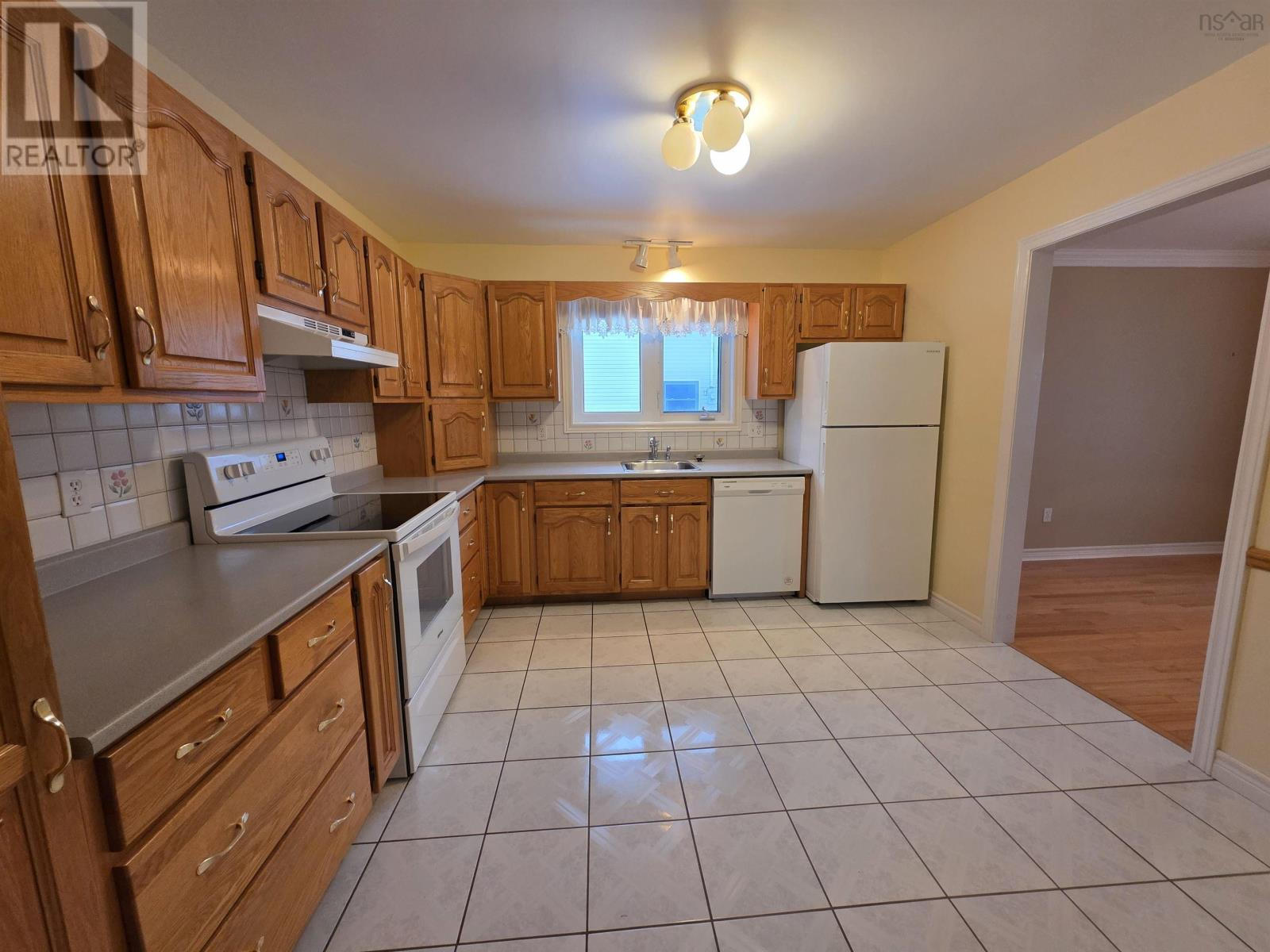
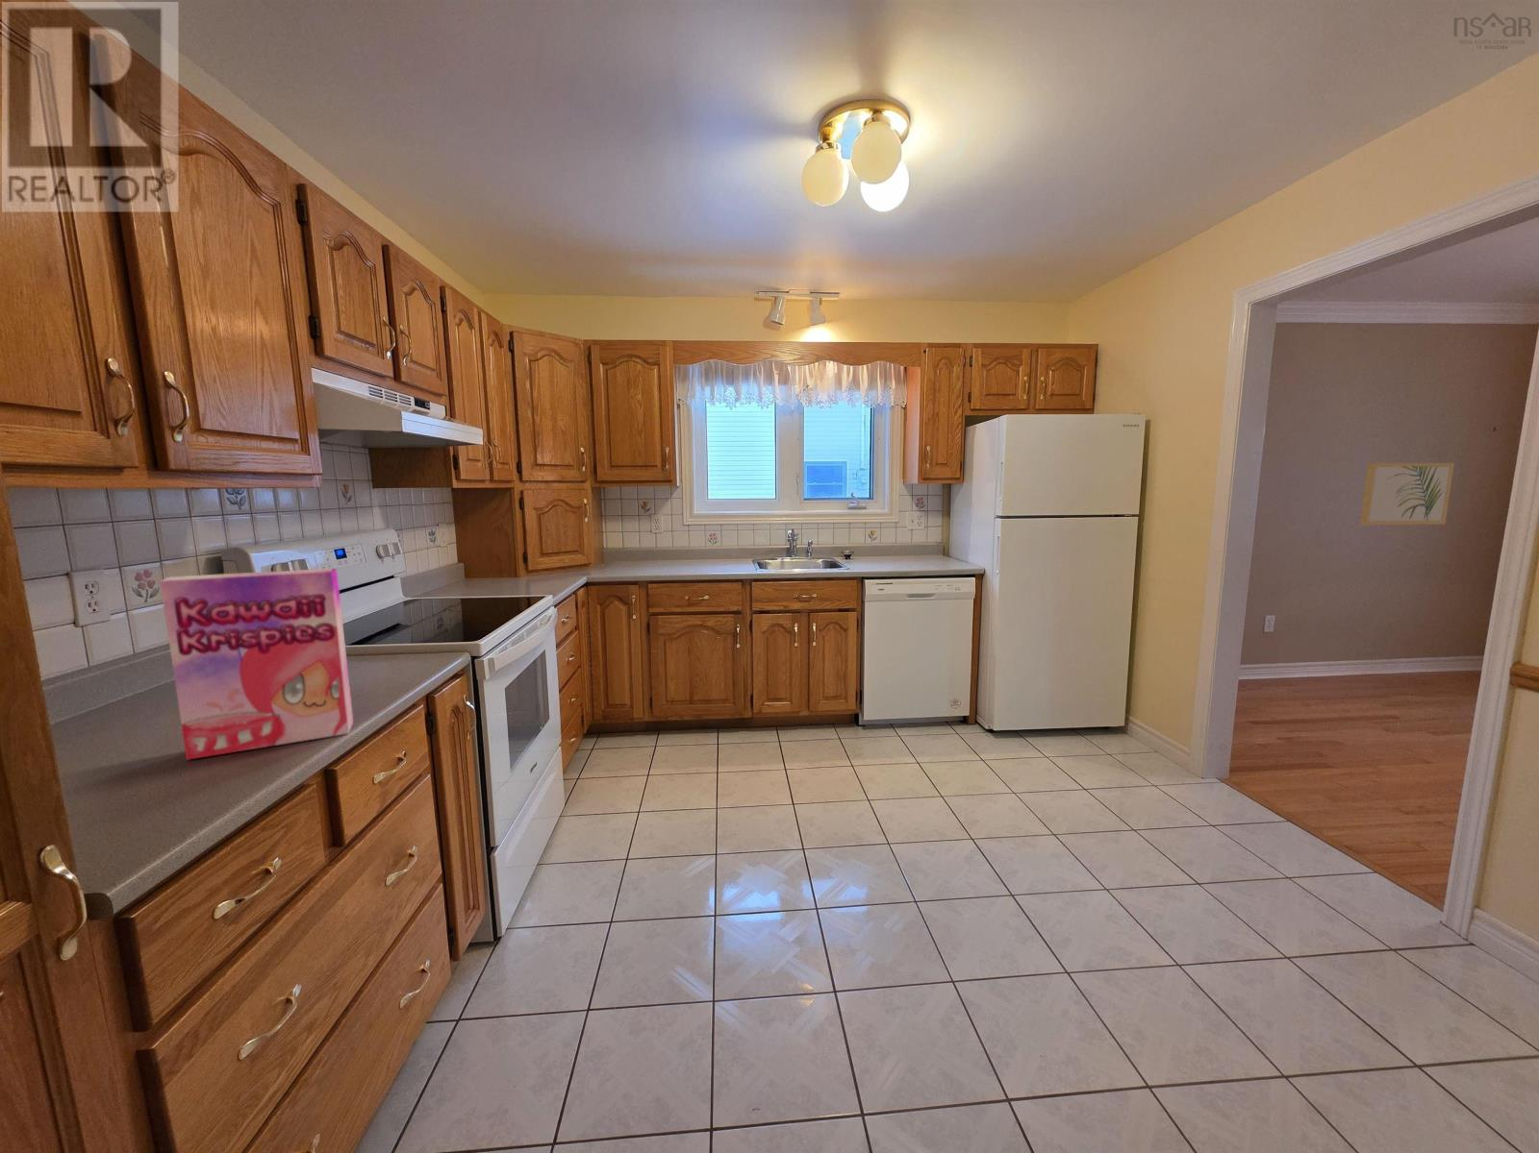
+ cereal box (265, 658)
+ wall art (1406, 494)
